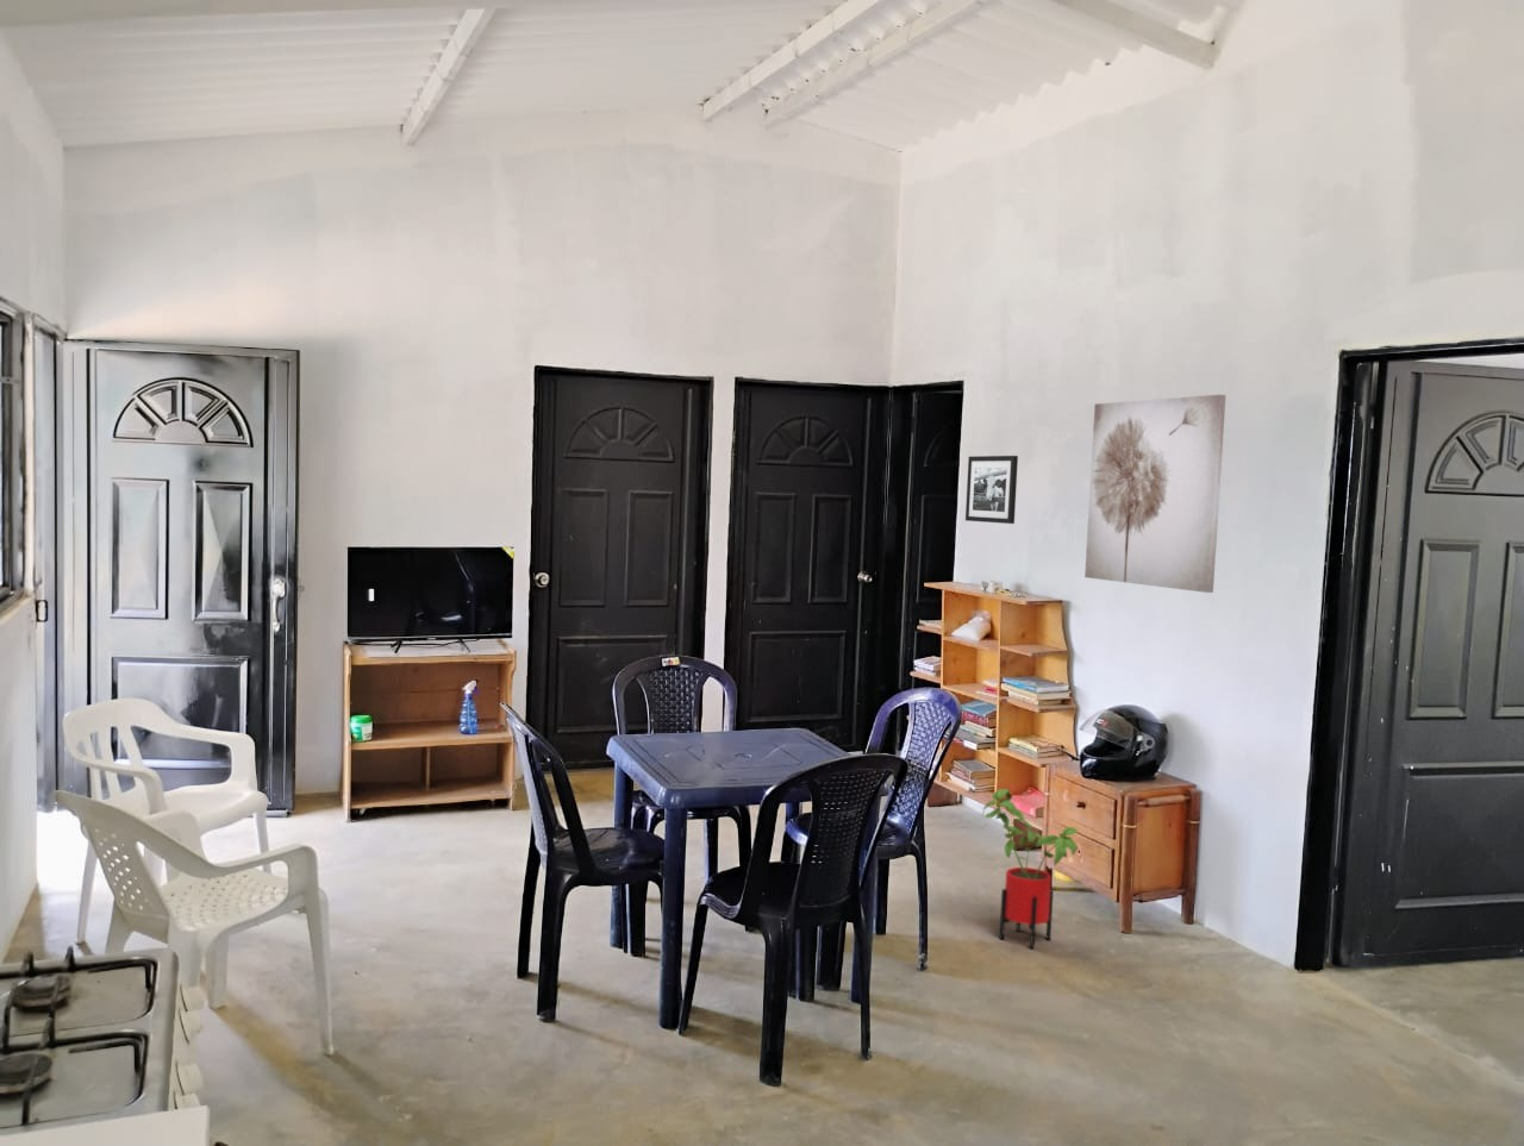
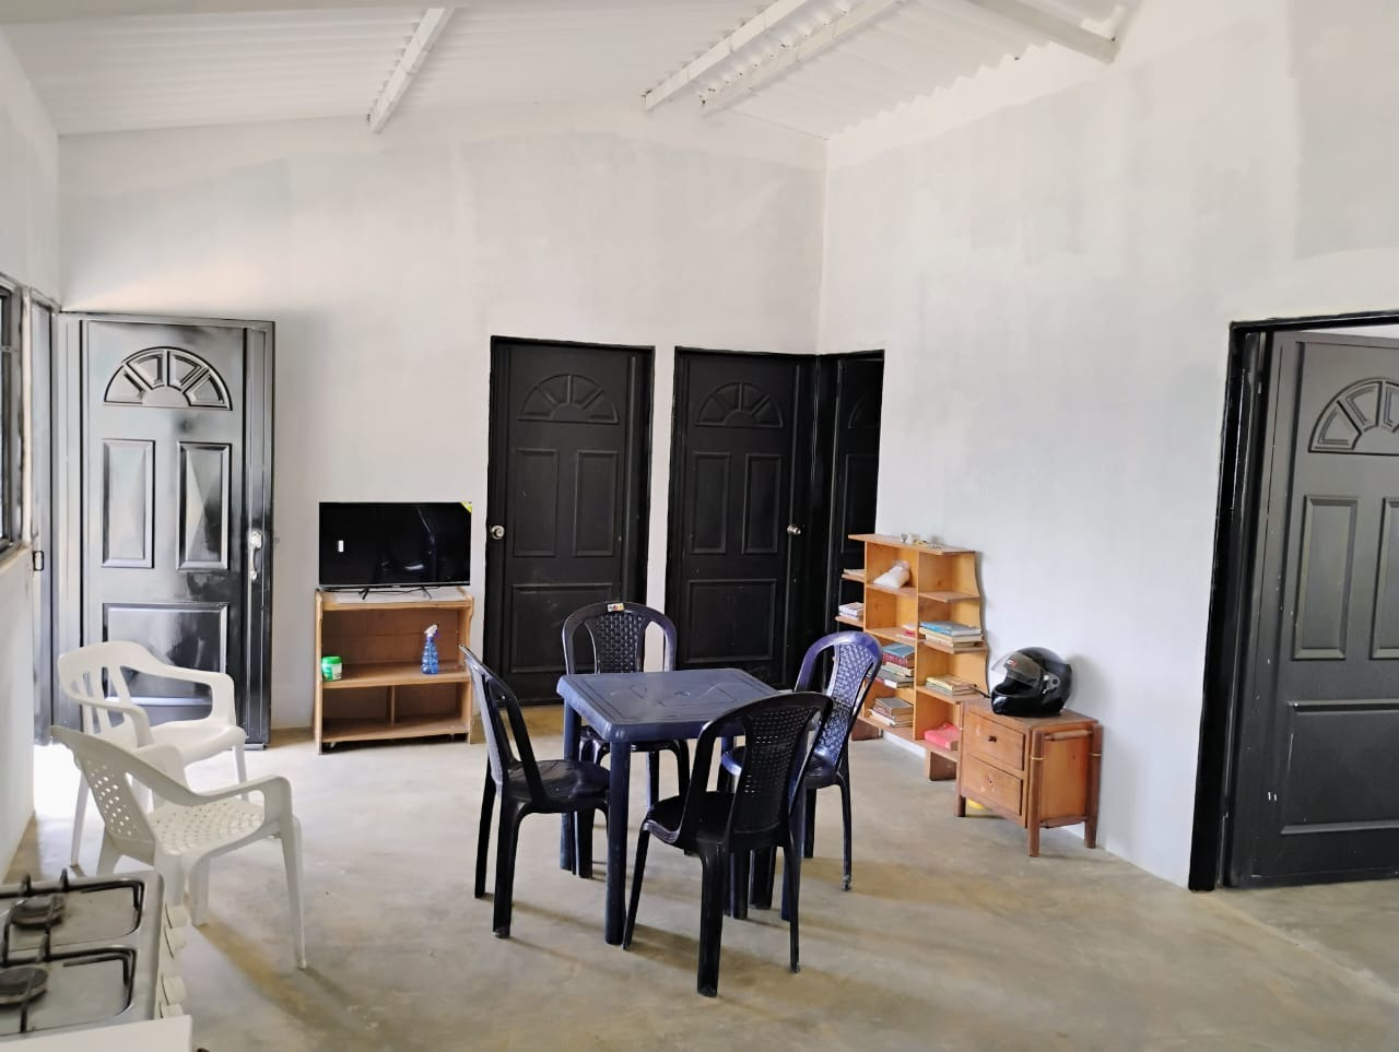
- wall art (1150, 491)
- picture frame (991, 489)
- house plant (1022, 866)
